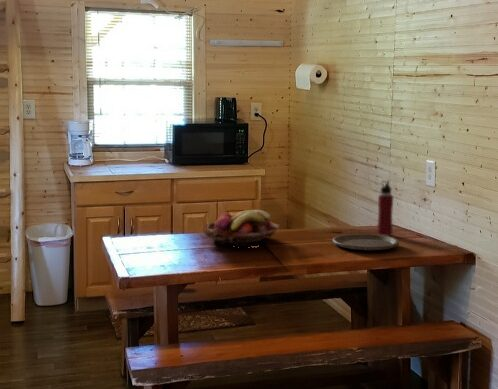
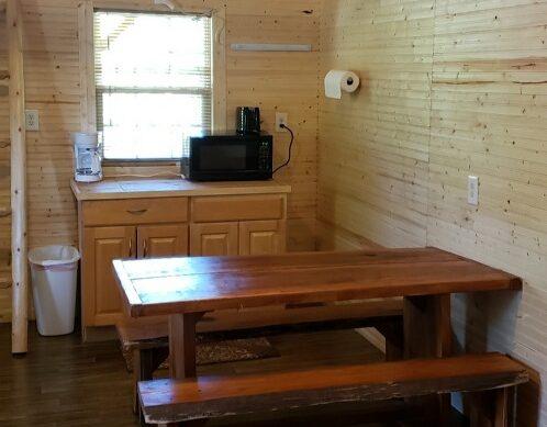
- plate (365, 242)
- water bottle (385, 207)
- fruit basket (241, 226)
